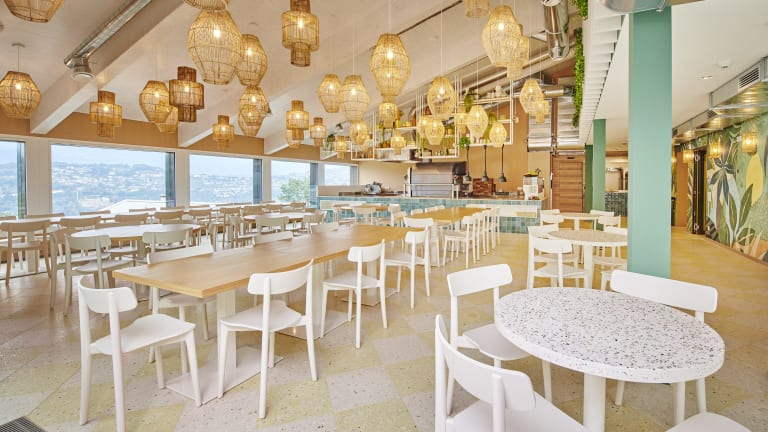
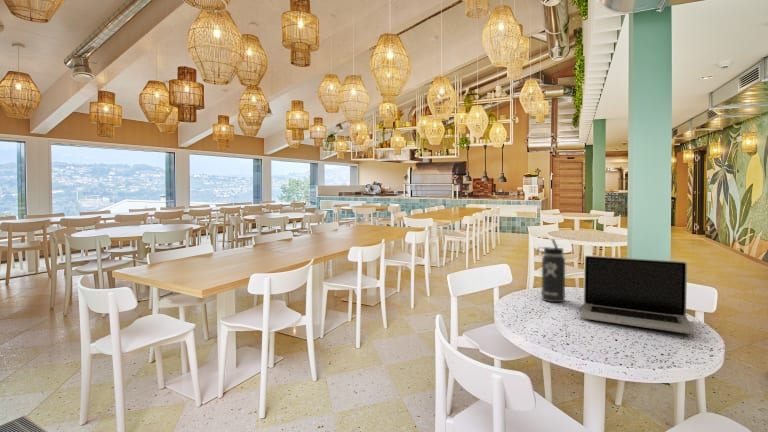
+ laptop (633, 290)
+ thermos bottle (550, 269)
